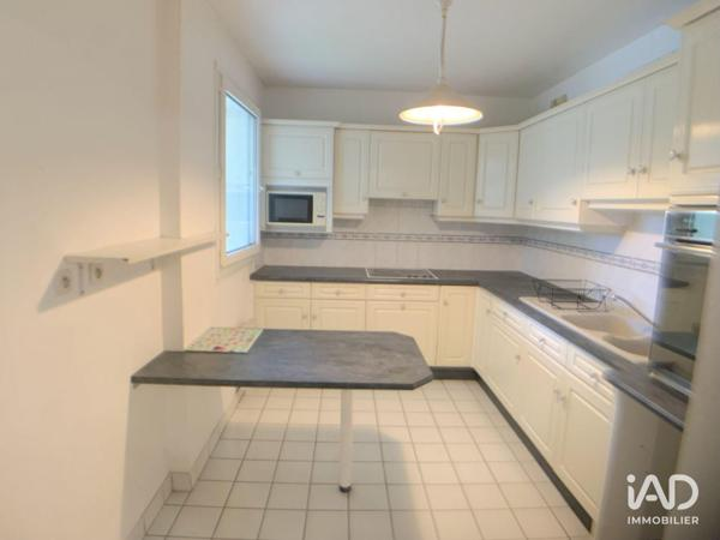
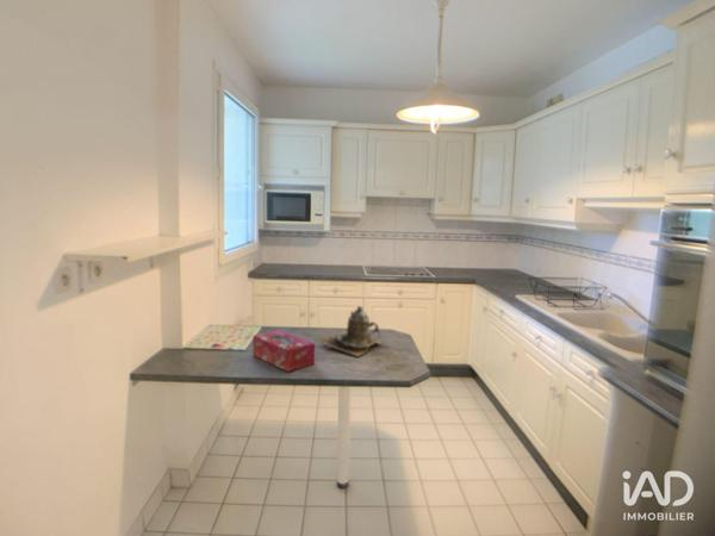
+ tissue box (282, 349)
+ teapot (353, 325)
